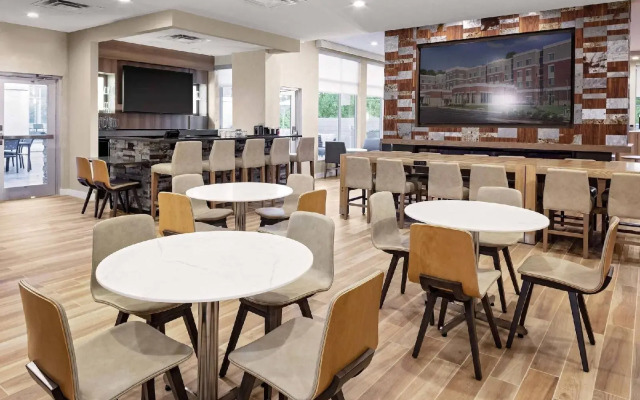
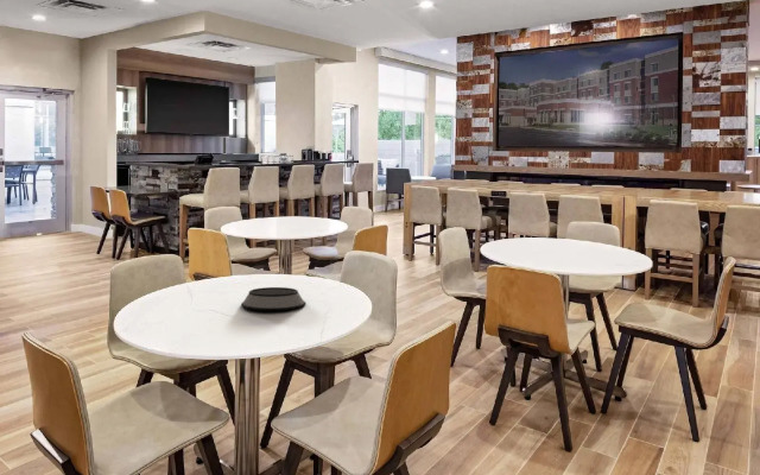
+ bowl (273, 297)
